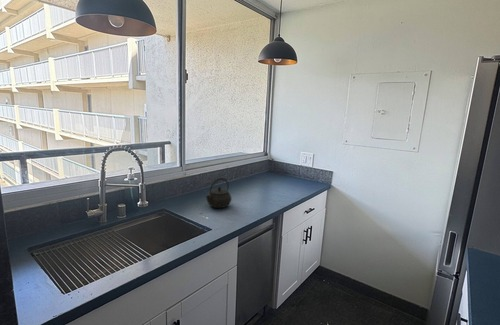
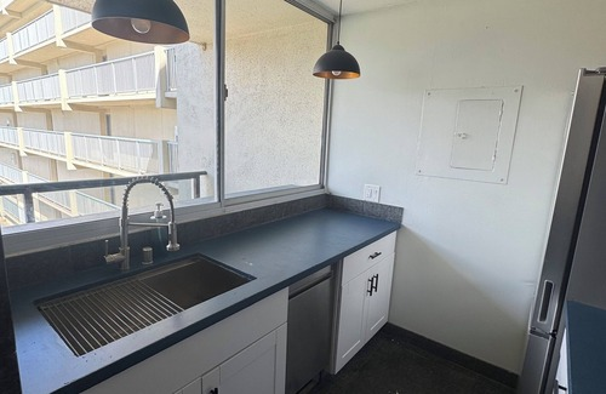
- kettle (217, 192)
